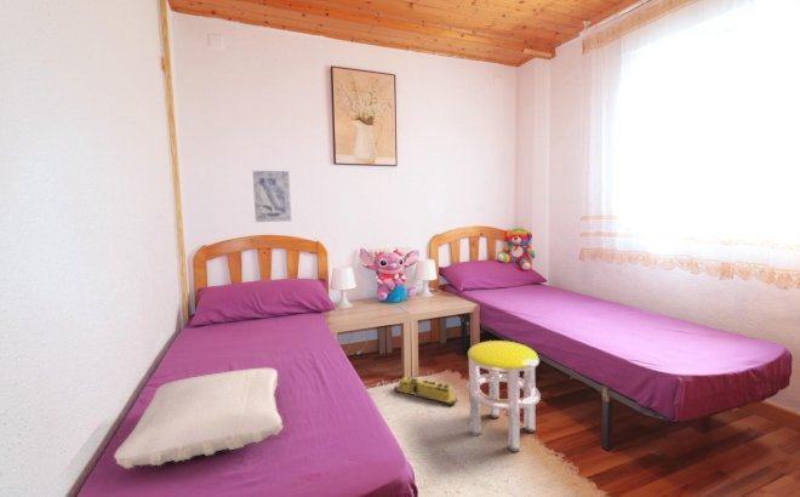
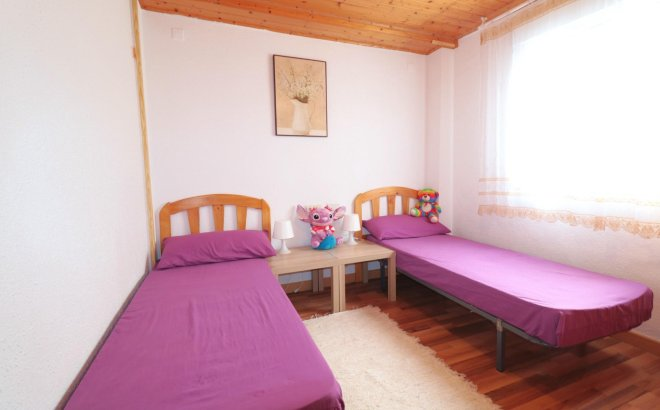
- wall art (272, 196)
- stool (498, 389)
- pillow (213, 407)
- toy train (424, 388)
